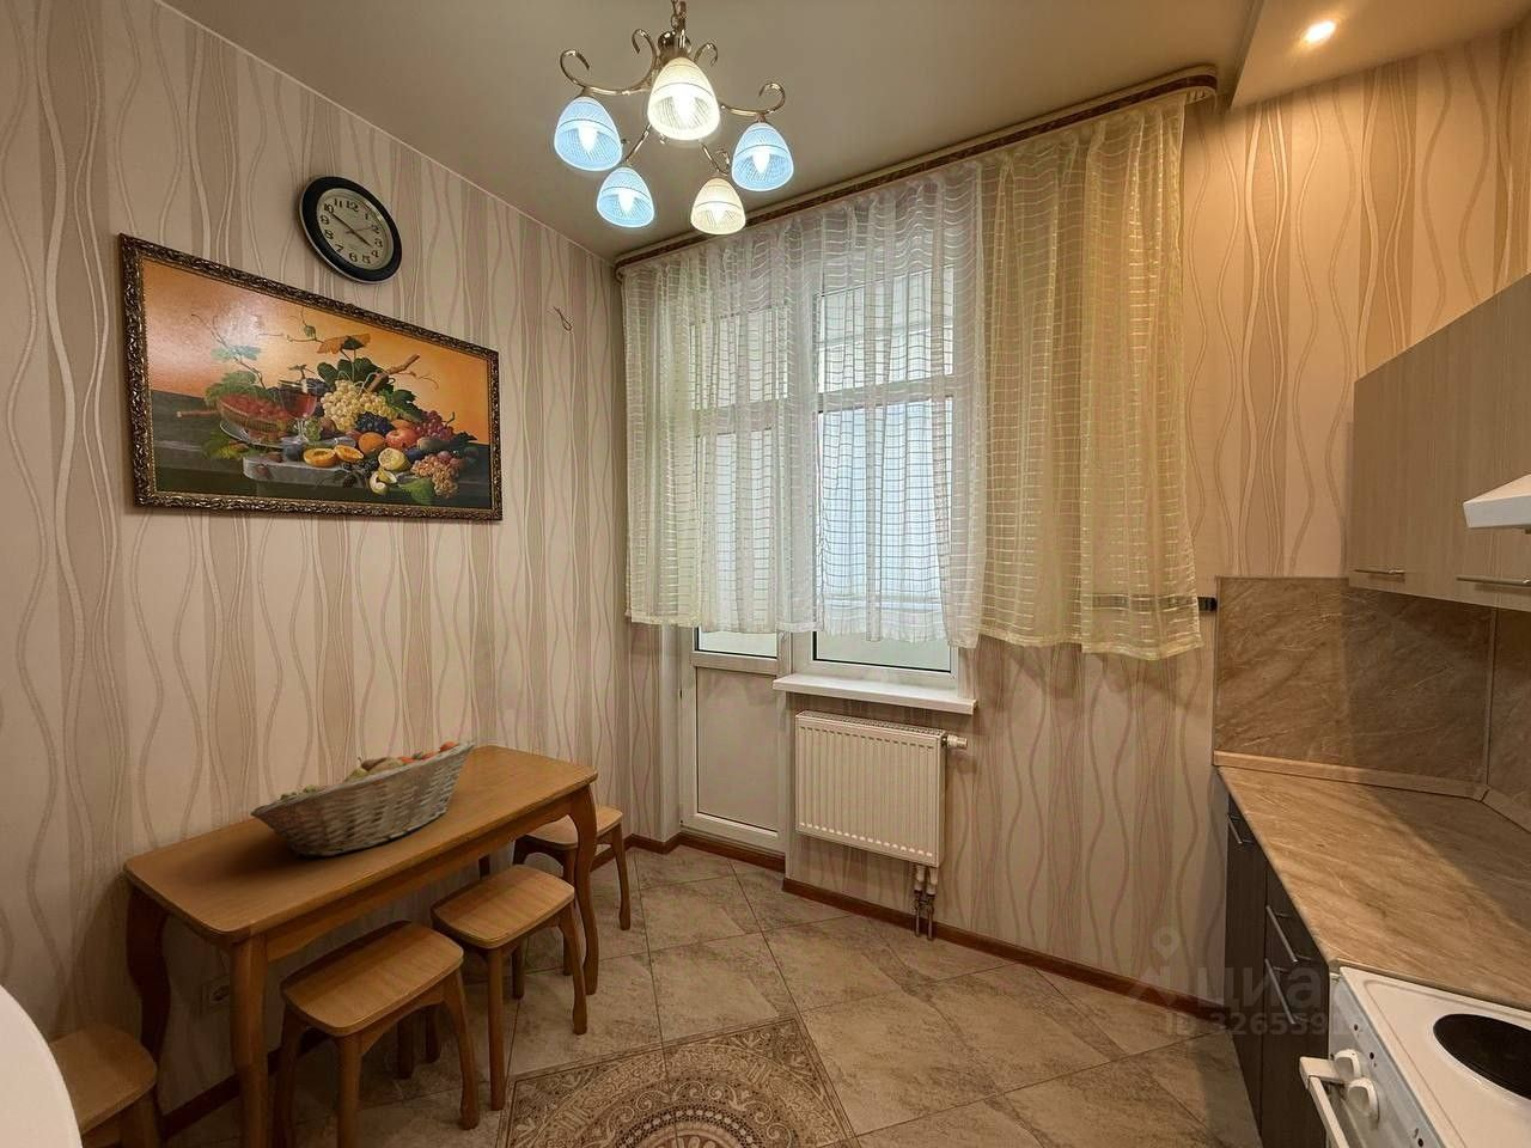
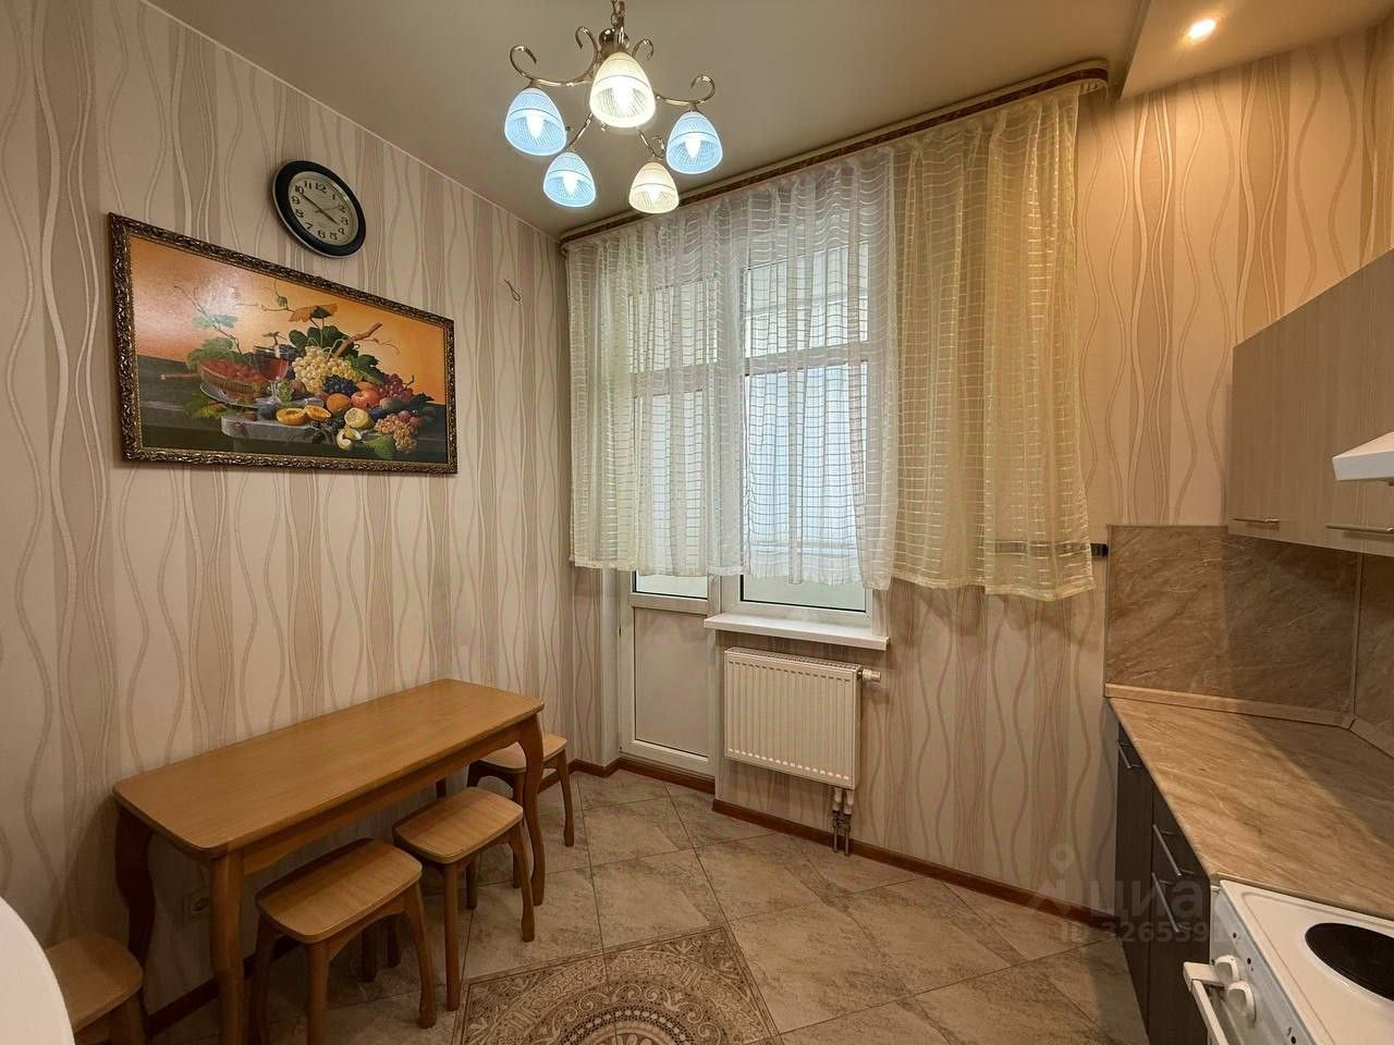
- fruit basket (376, 789)
